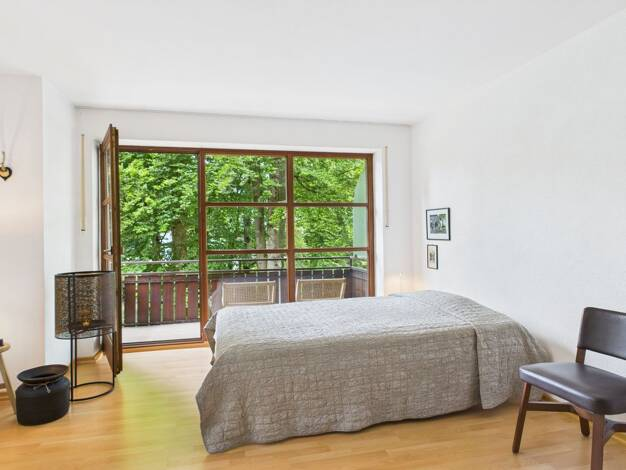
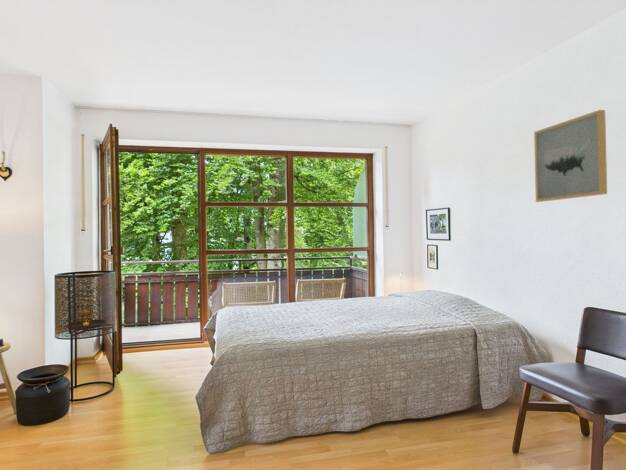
+ wall art (567, 160)
